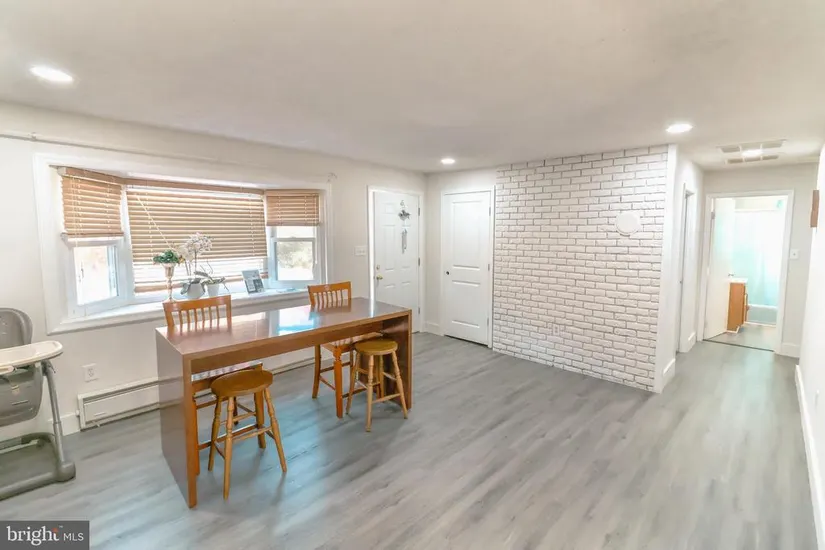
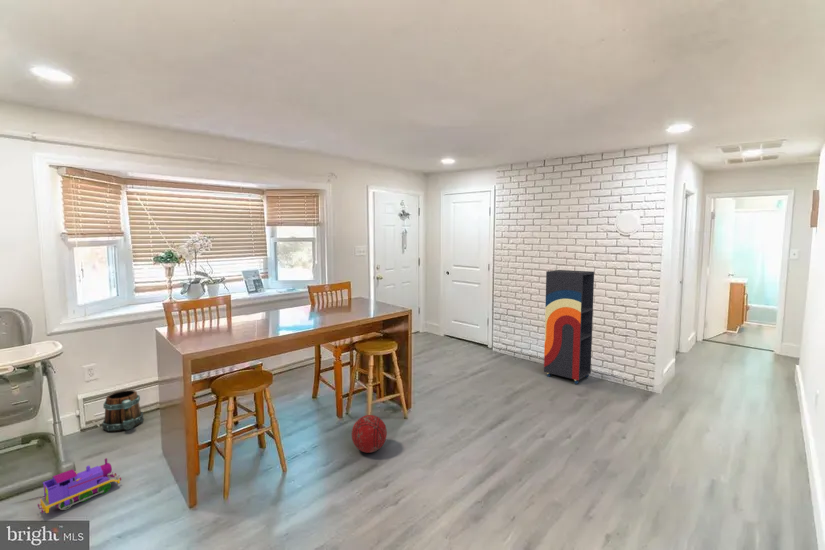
+ ball (369, 433)
+ bucket (124, 411)
+ shelving unit (568, 324)
+ toy train (81, 483)
